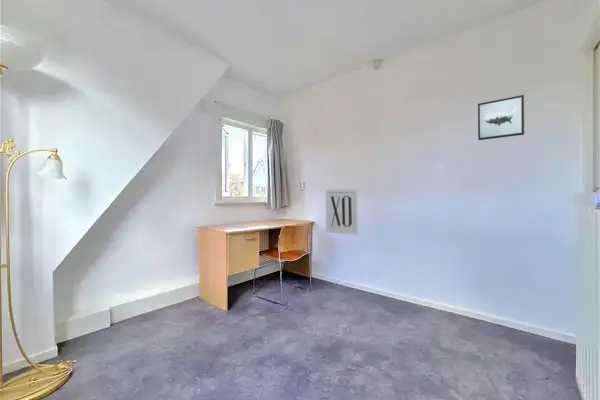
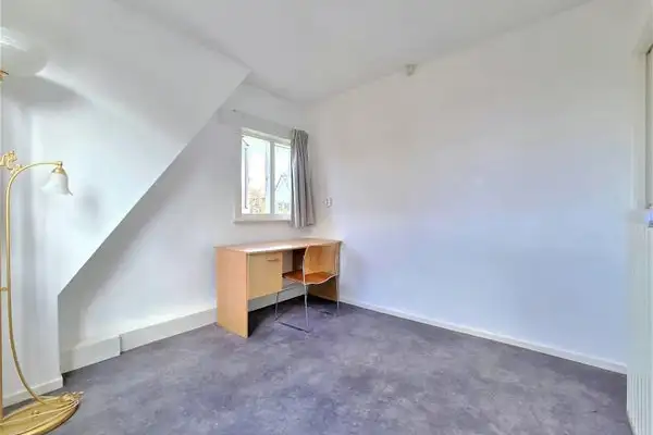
- wall art (500, 118)
- wall art (341, 211)
